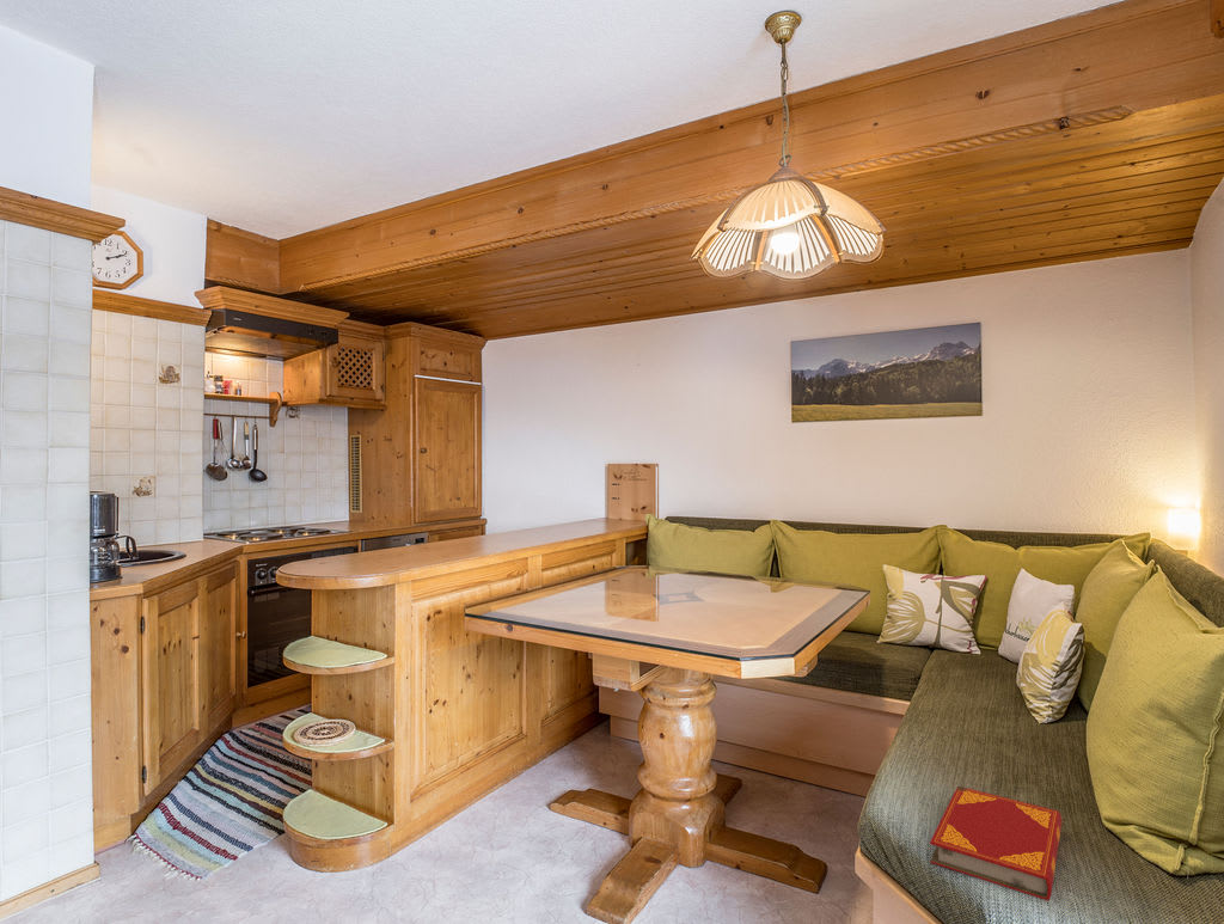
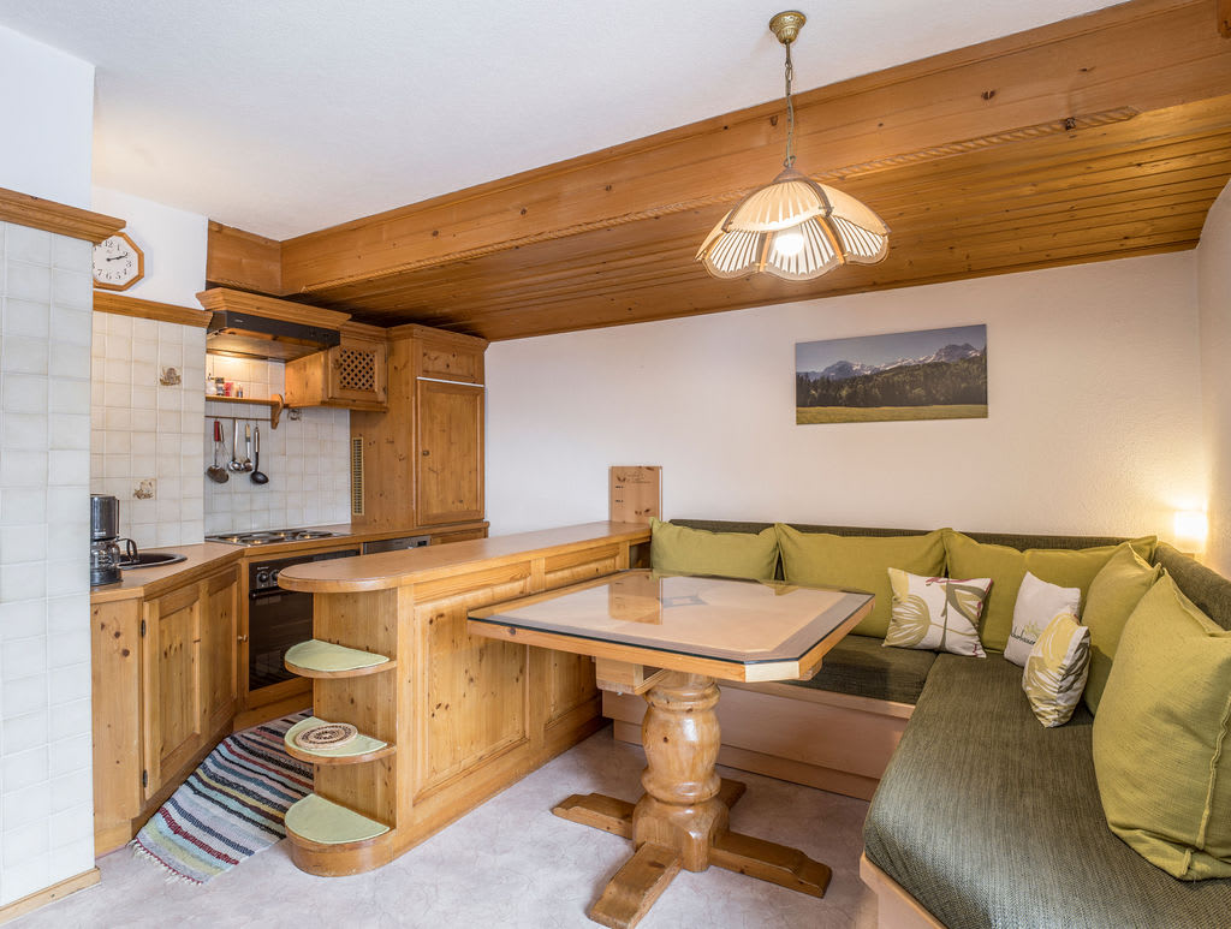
- hardback book (998, 836)
